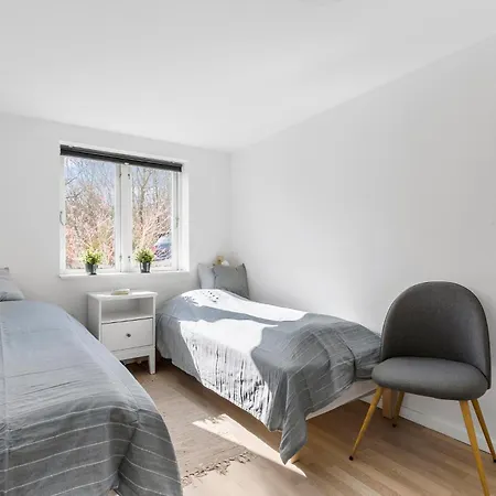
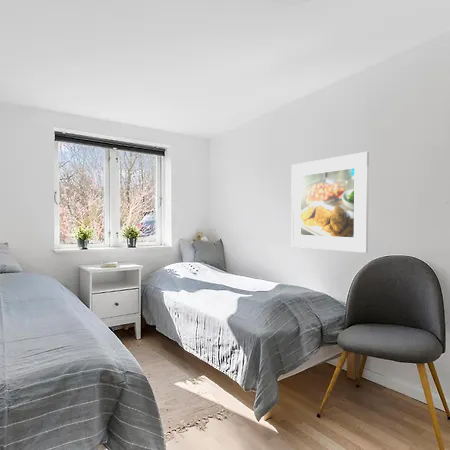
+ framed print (325, 204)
